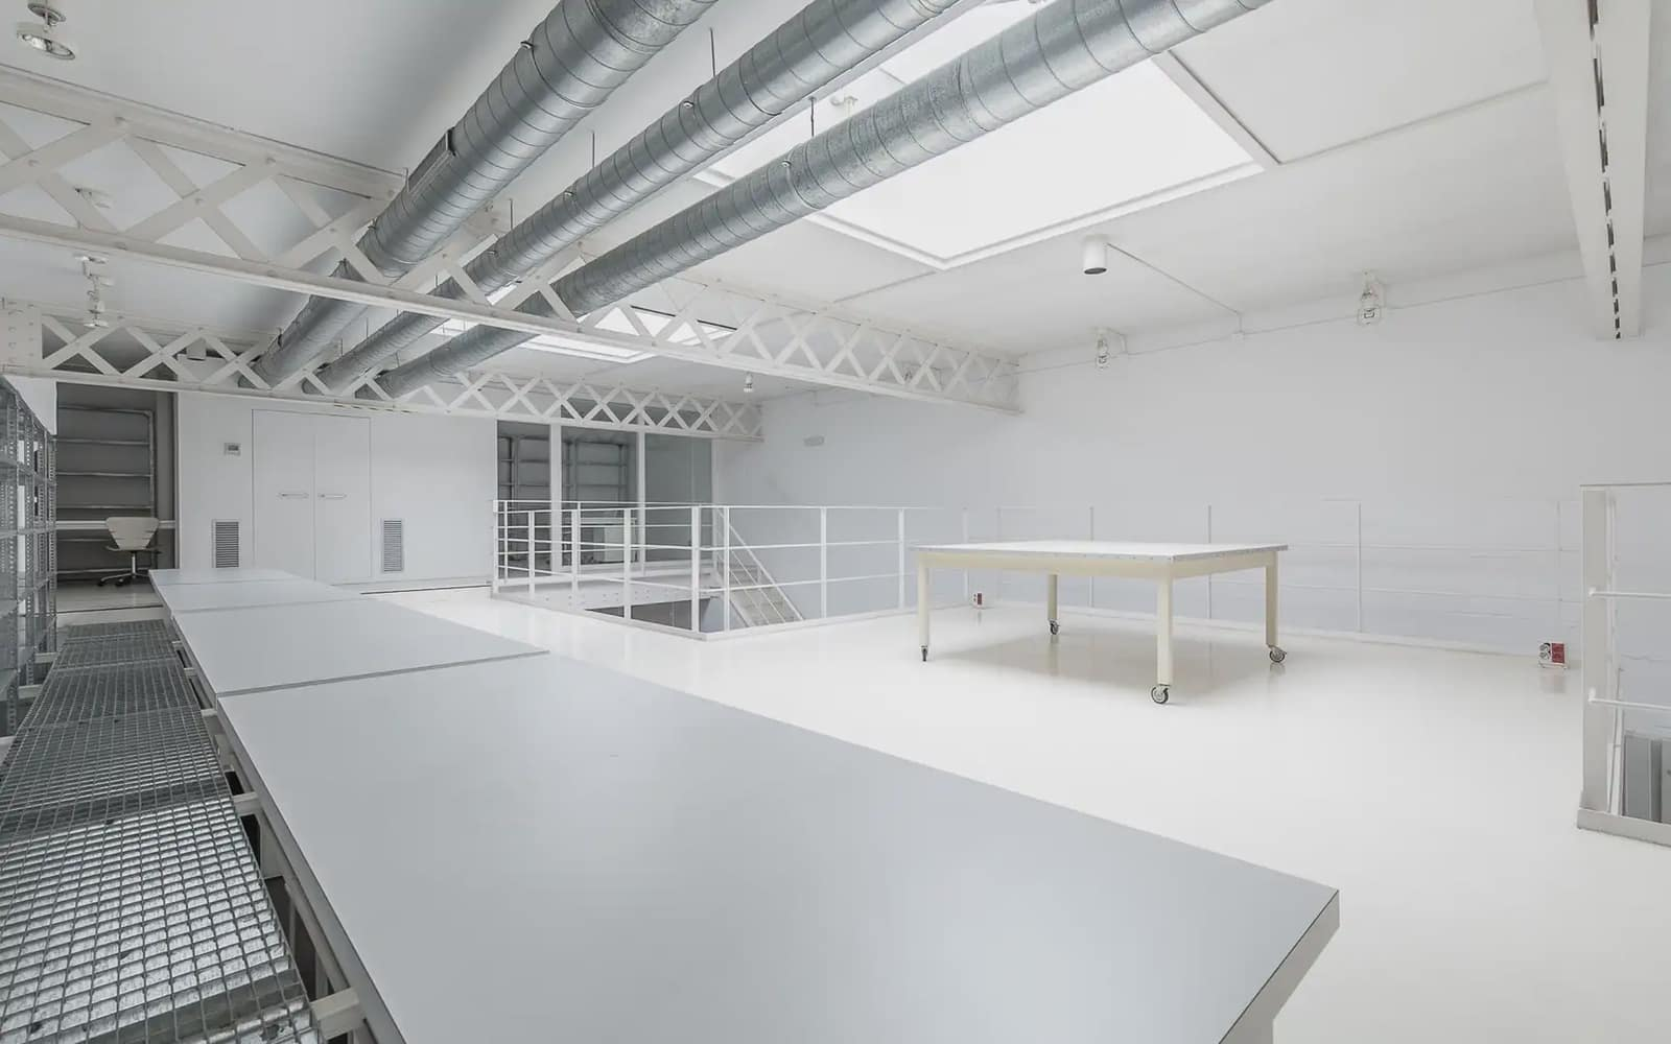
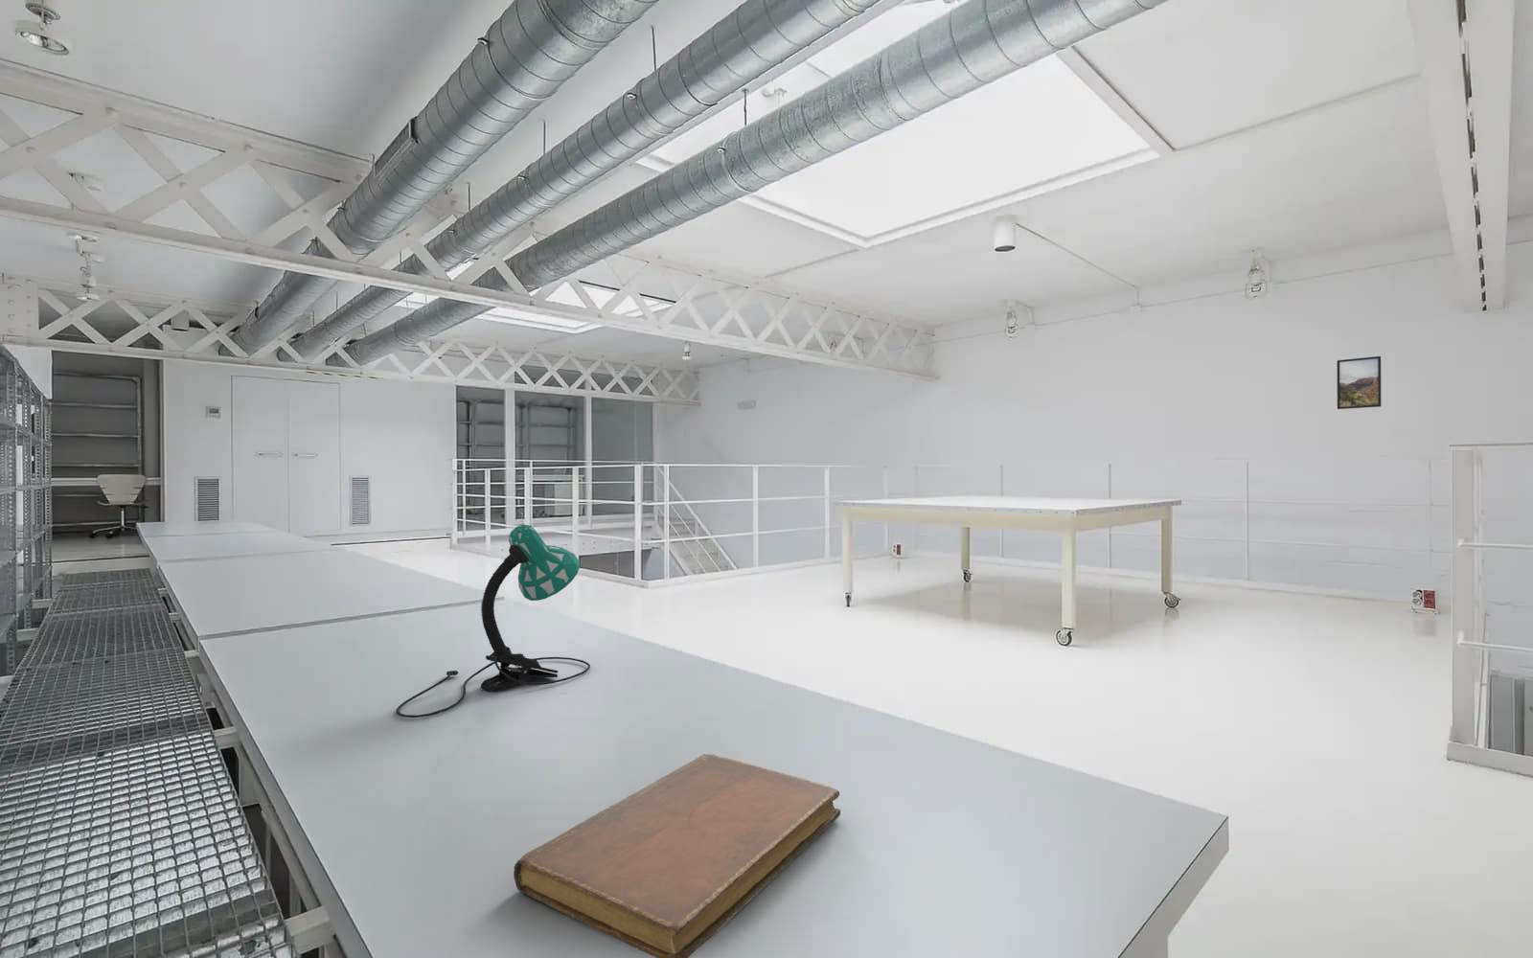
+ notebook (693, 833)
+ desk lamp (489, 604)
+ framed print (1359, 382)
